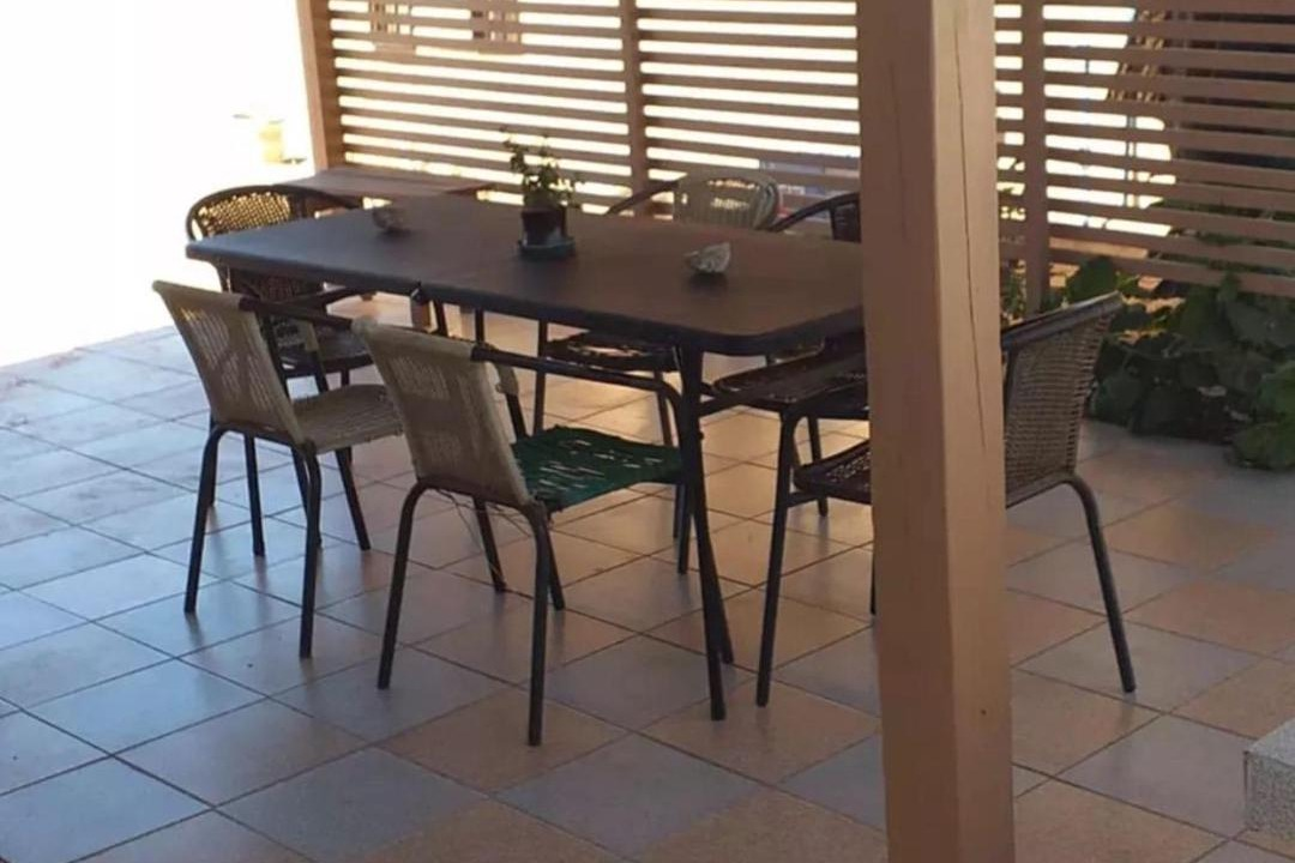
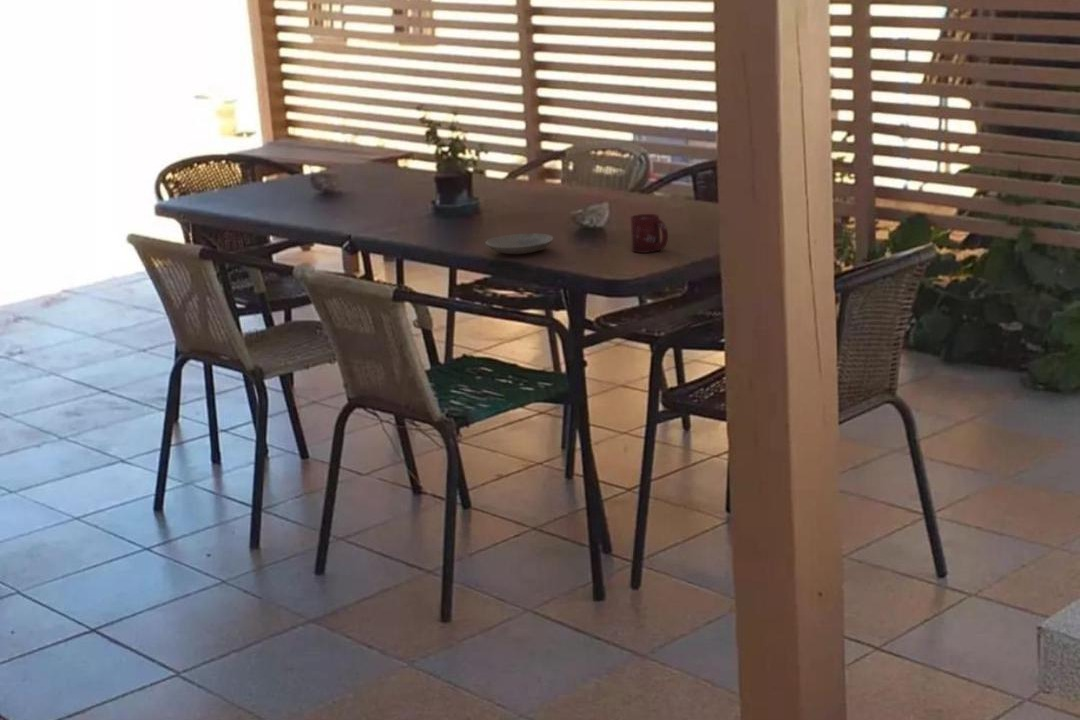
+ plate (520, 245)
+ cup (650, 233)
